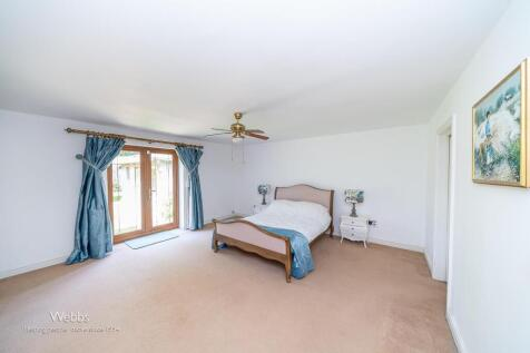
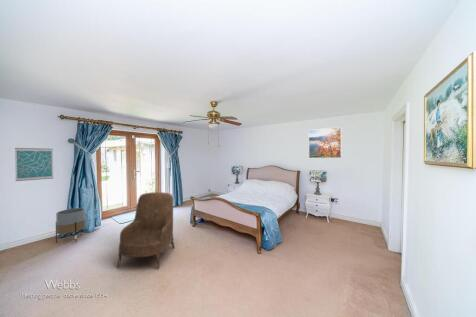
+ armchair (148, 226)
+ planter (70, 225)
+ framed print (324, 143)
+ wall art (35, 164)
